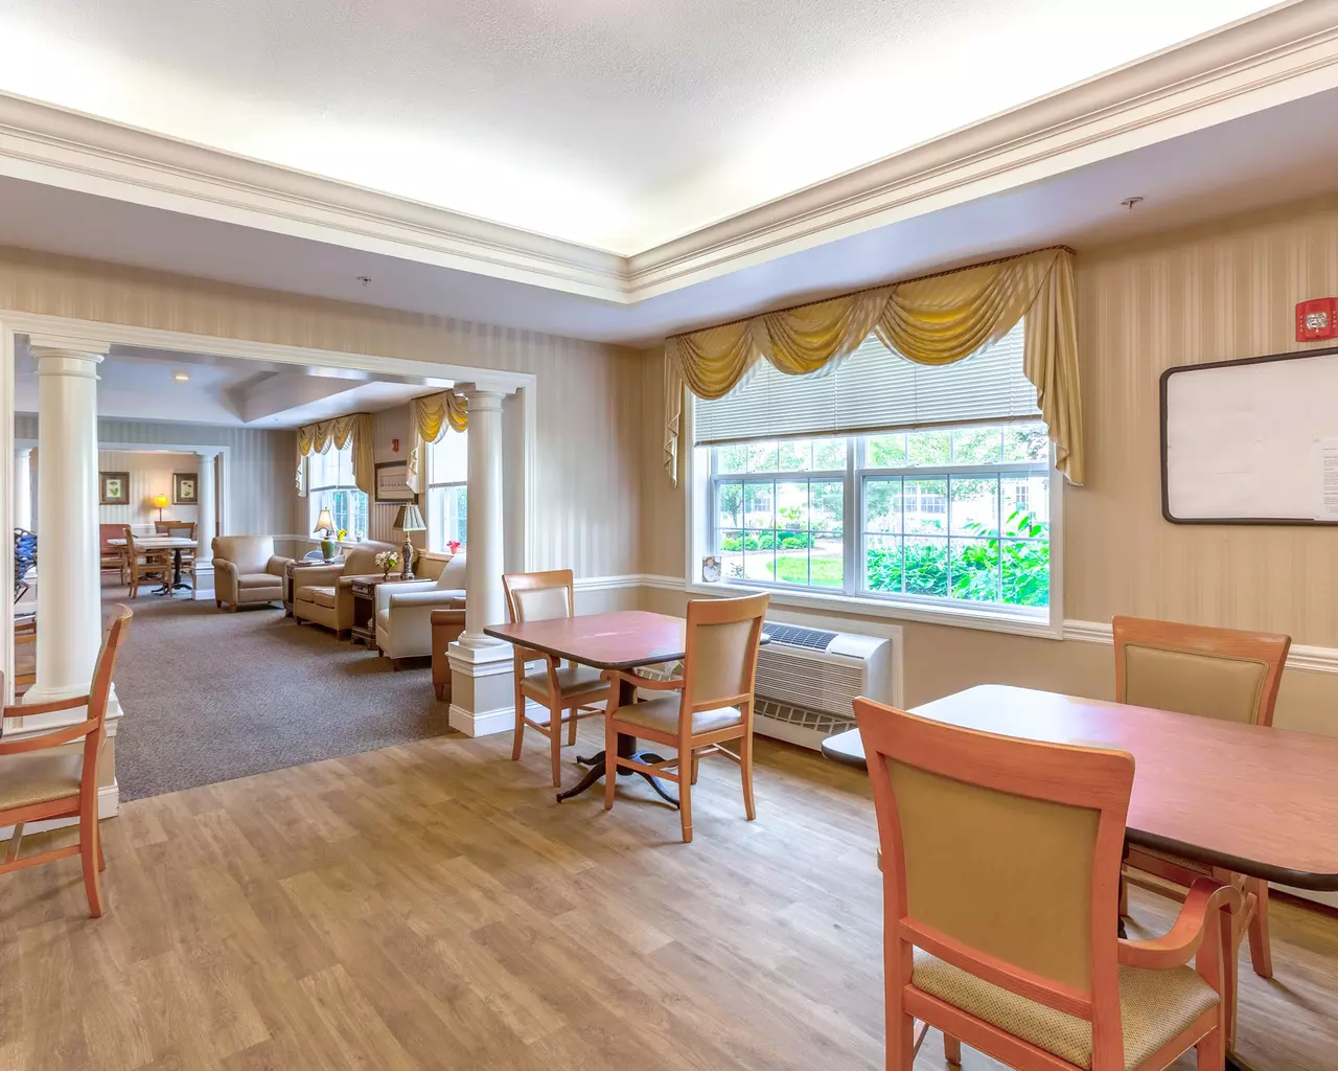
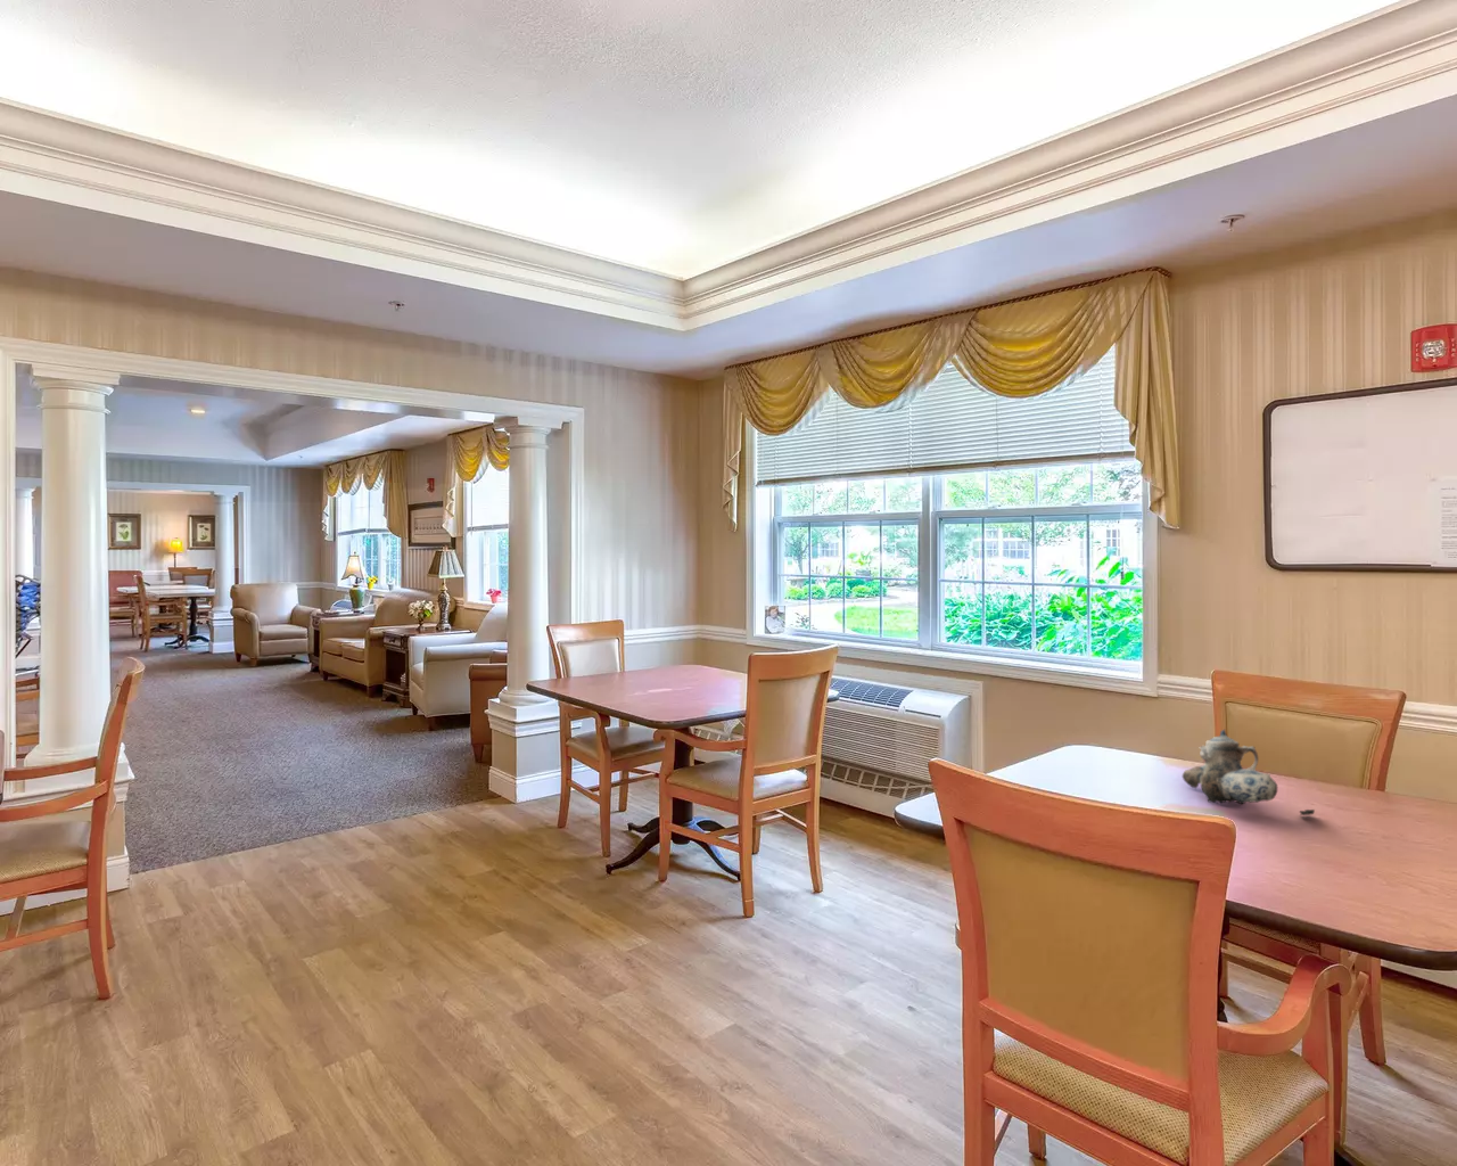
+ teapot (1250, 769)
